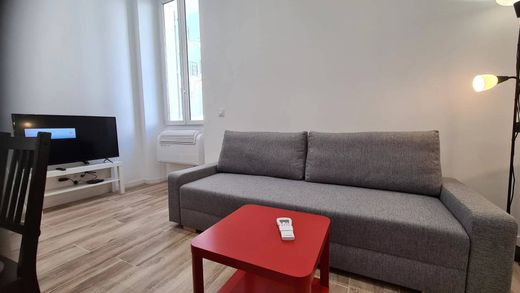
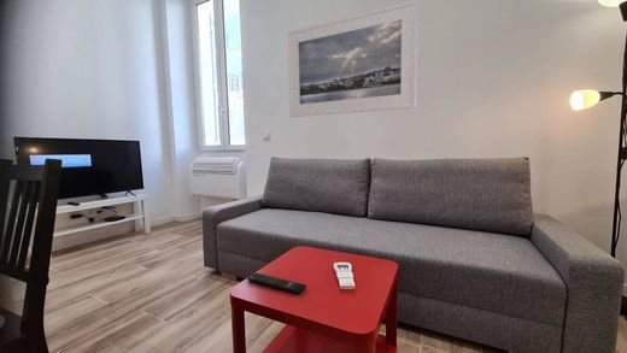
+ remote control (275, 282)
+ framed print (345, 66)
